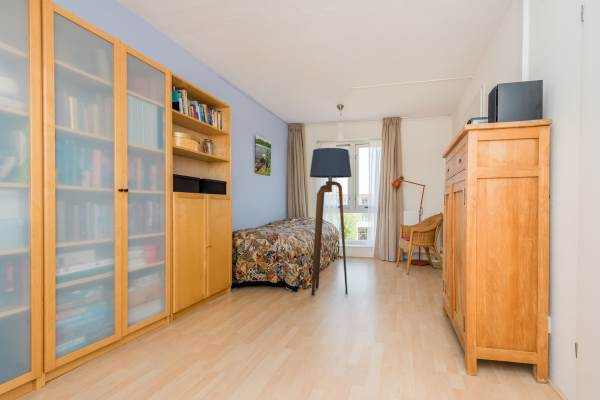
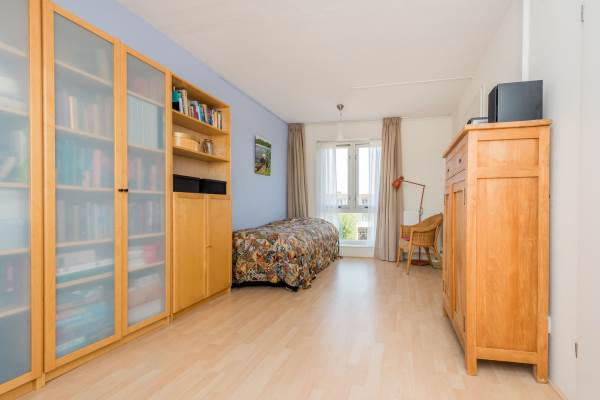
- floor lamp (322, 221)
